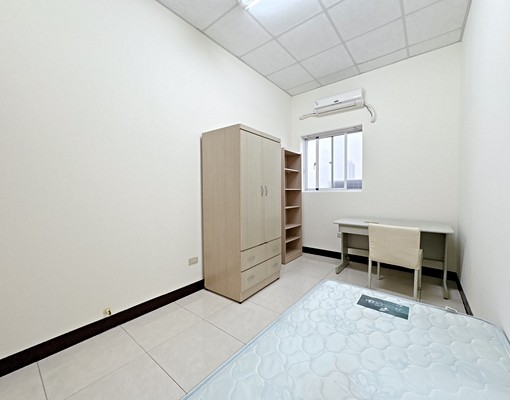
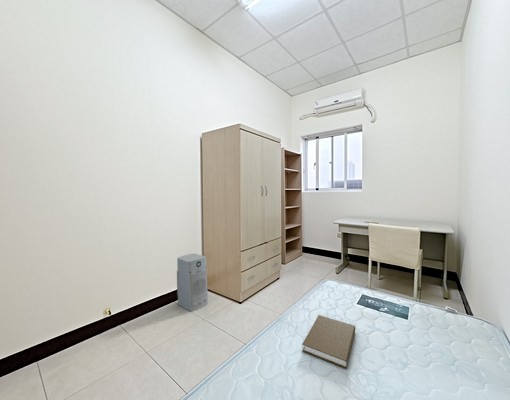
+ book (330, 337)
+ air purifier (192, 280)
